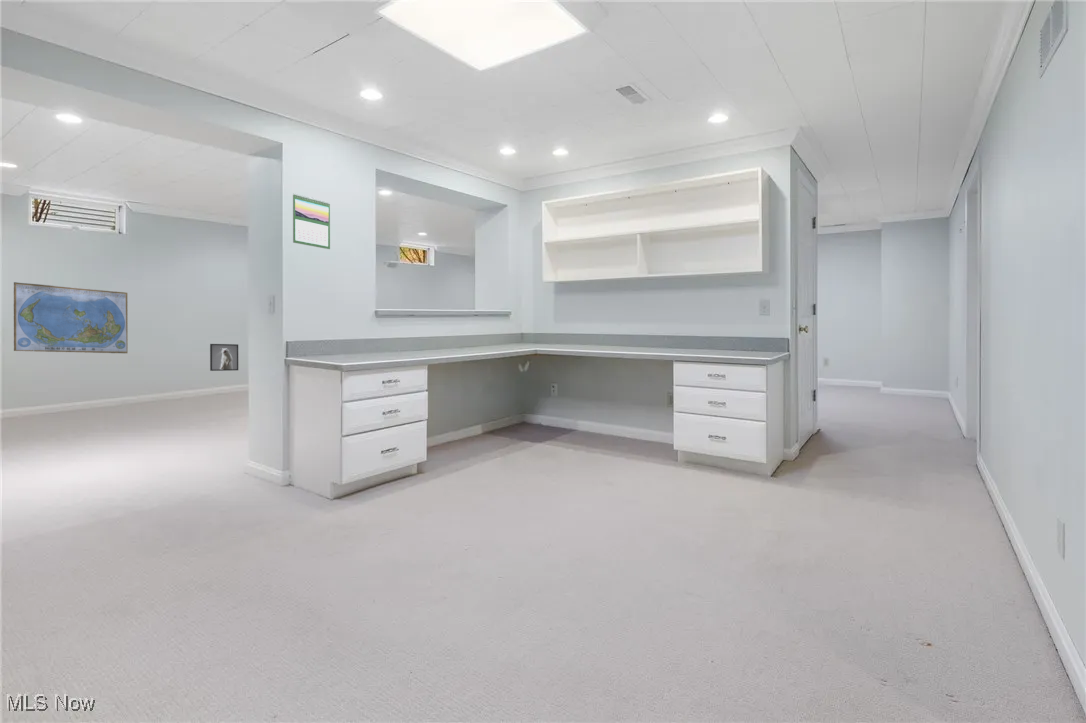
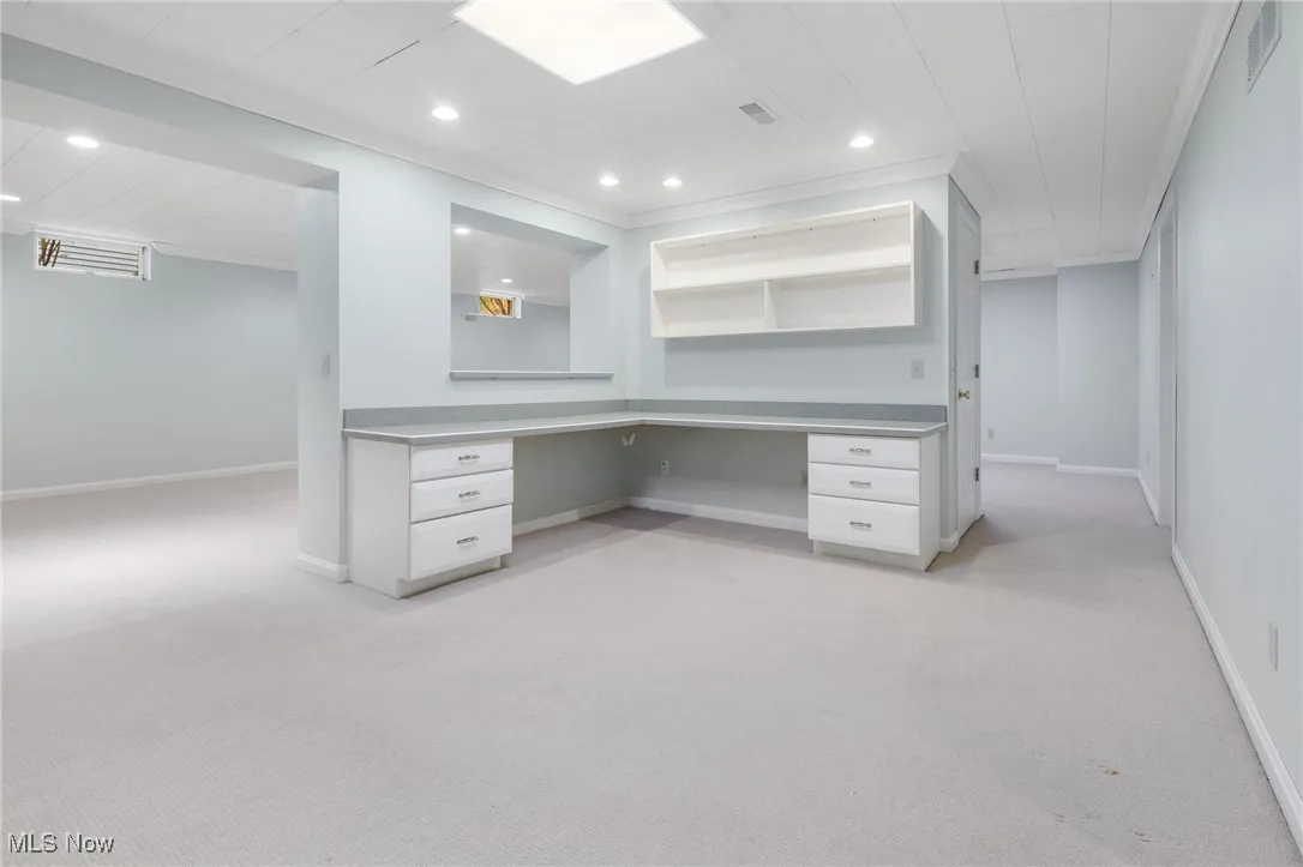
- world map (74, 320)
- calendar (312, 221)
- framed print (224, 357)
